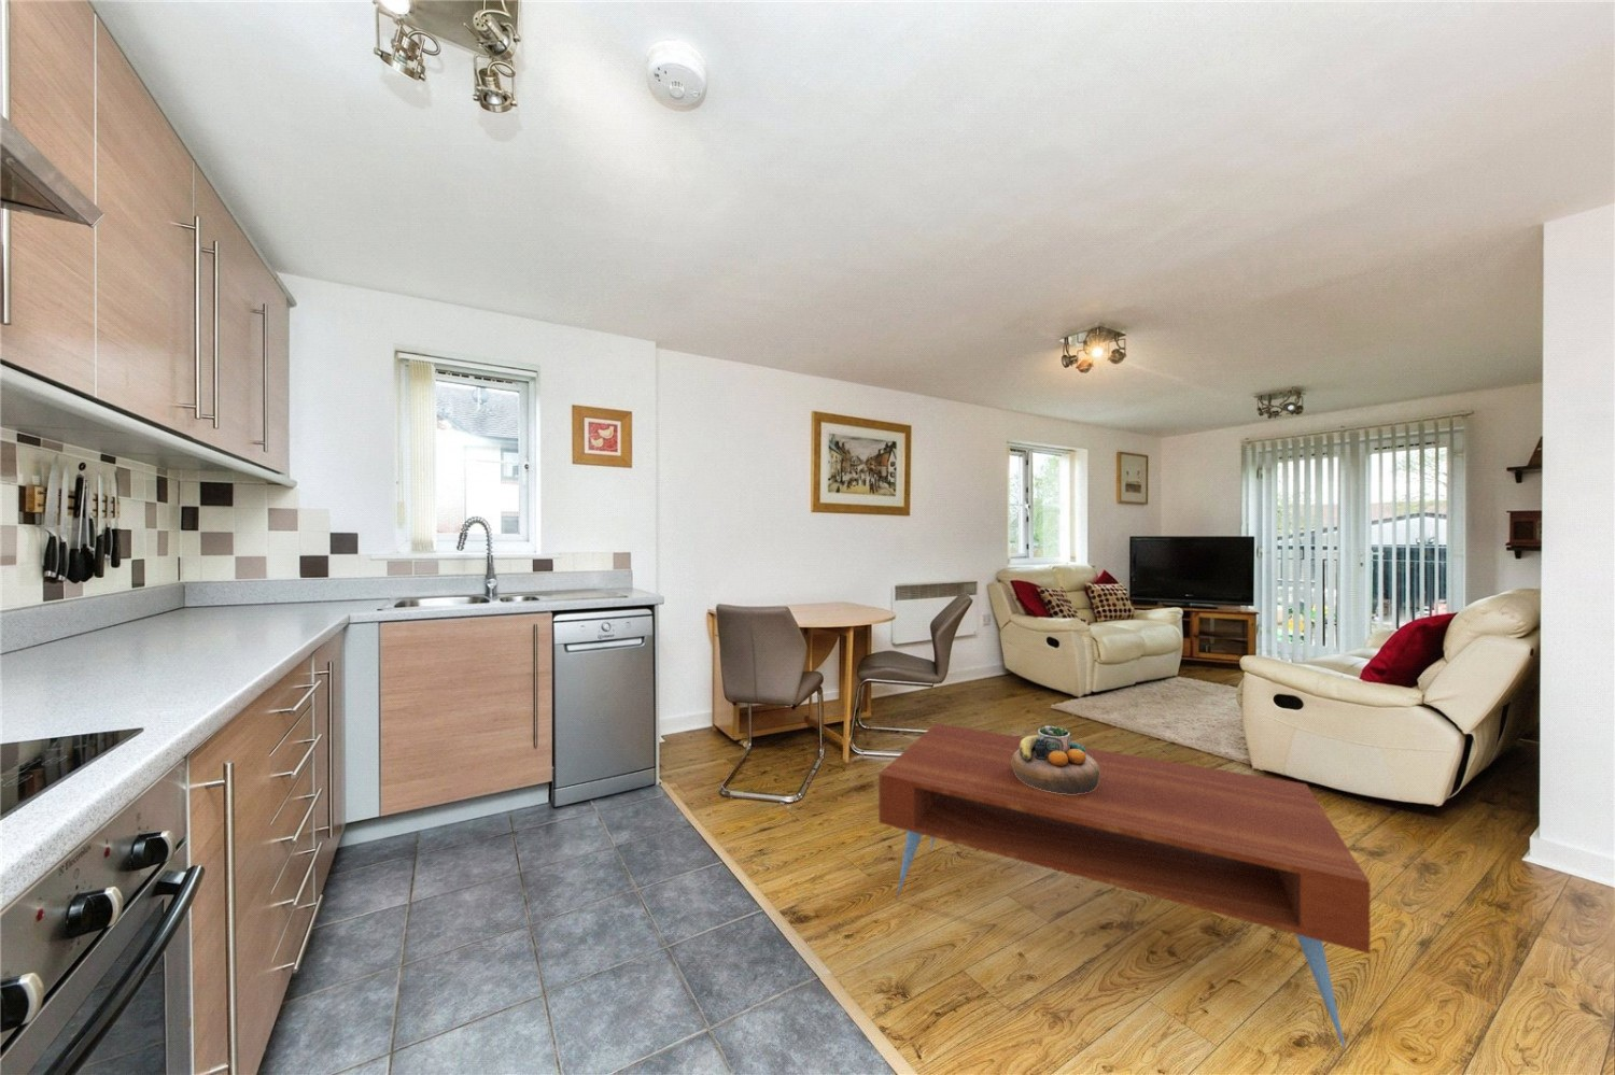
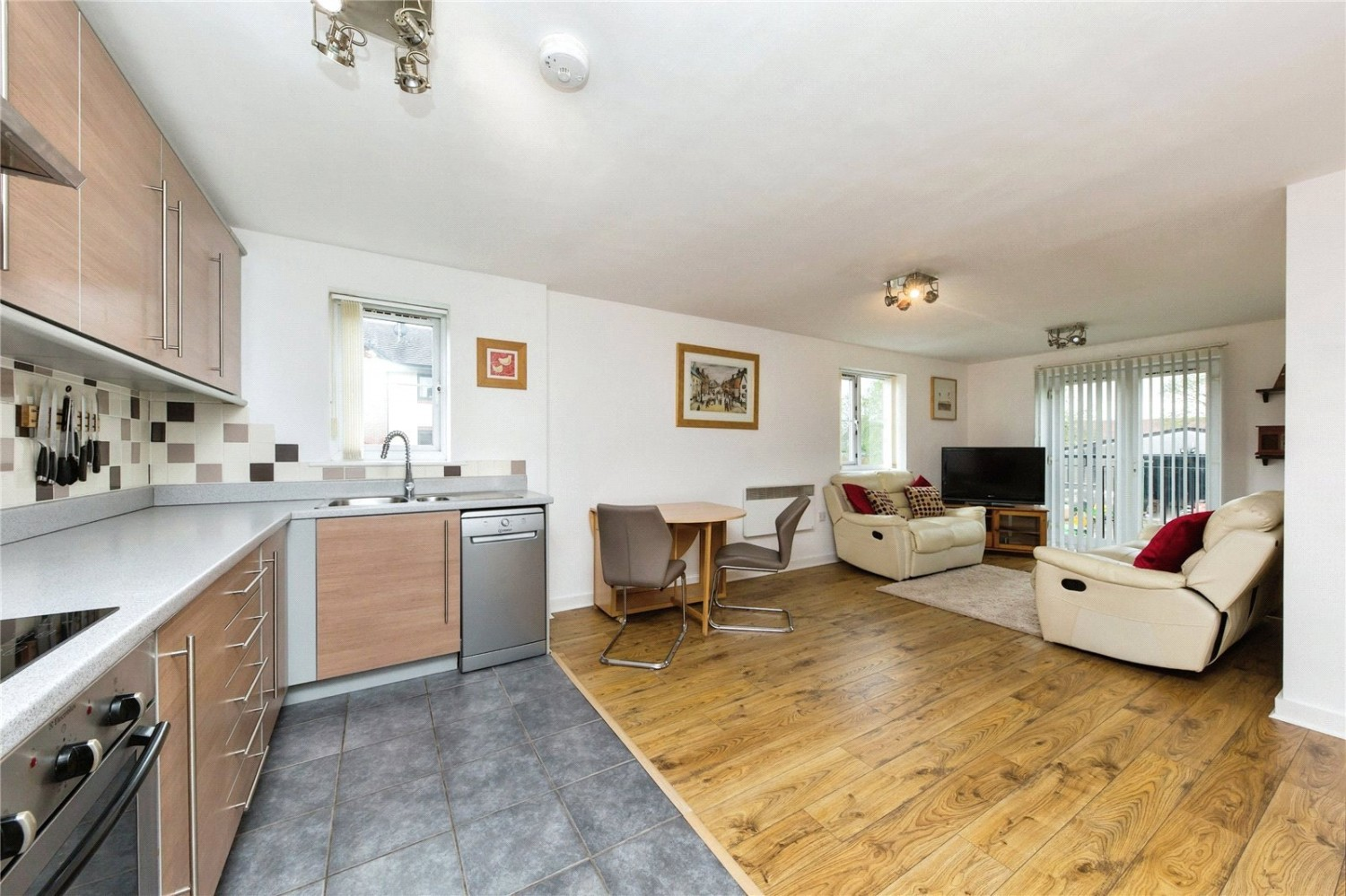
- coffee table (1087, 852)
- decorative bowl (1053, 751)
